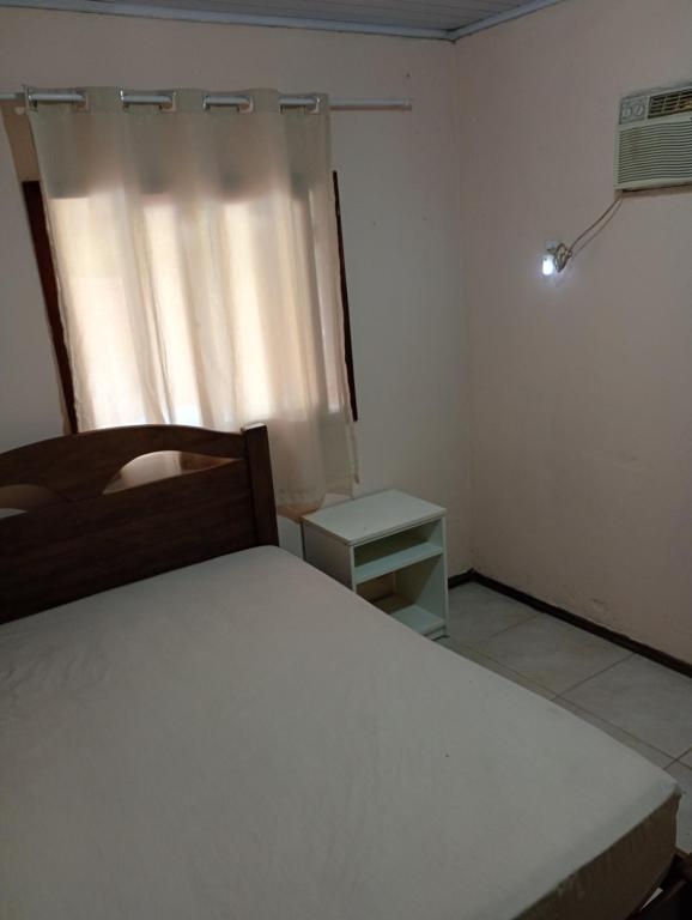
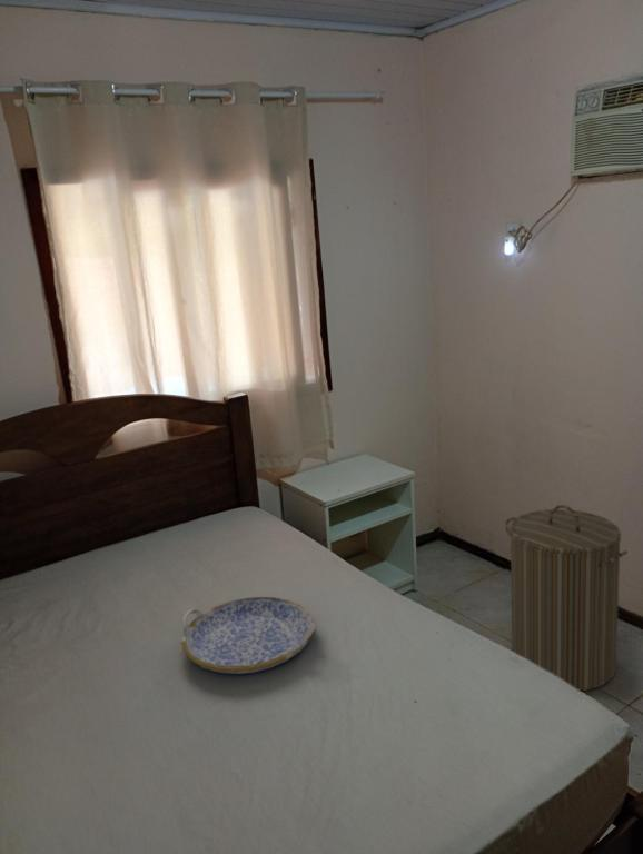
+ serving tray (248, 632)
+ laundry hamper (563, 585)
